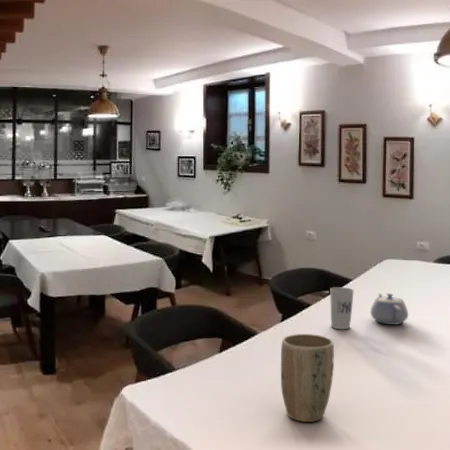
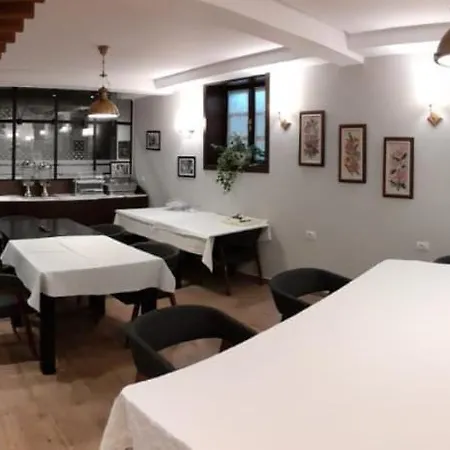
- cup (341, 308)
- teapot (388, 307)
- plant pot (306, 377)
